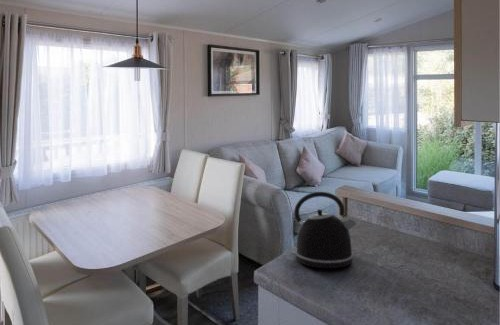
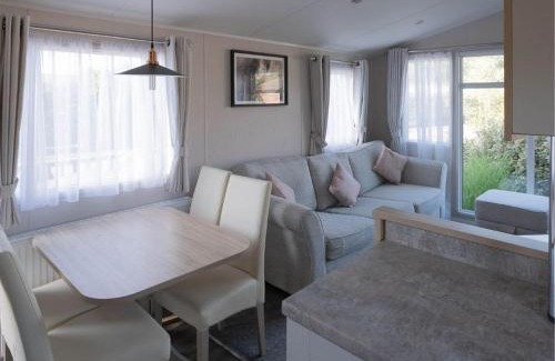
- kettle (323, 225)
